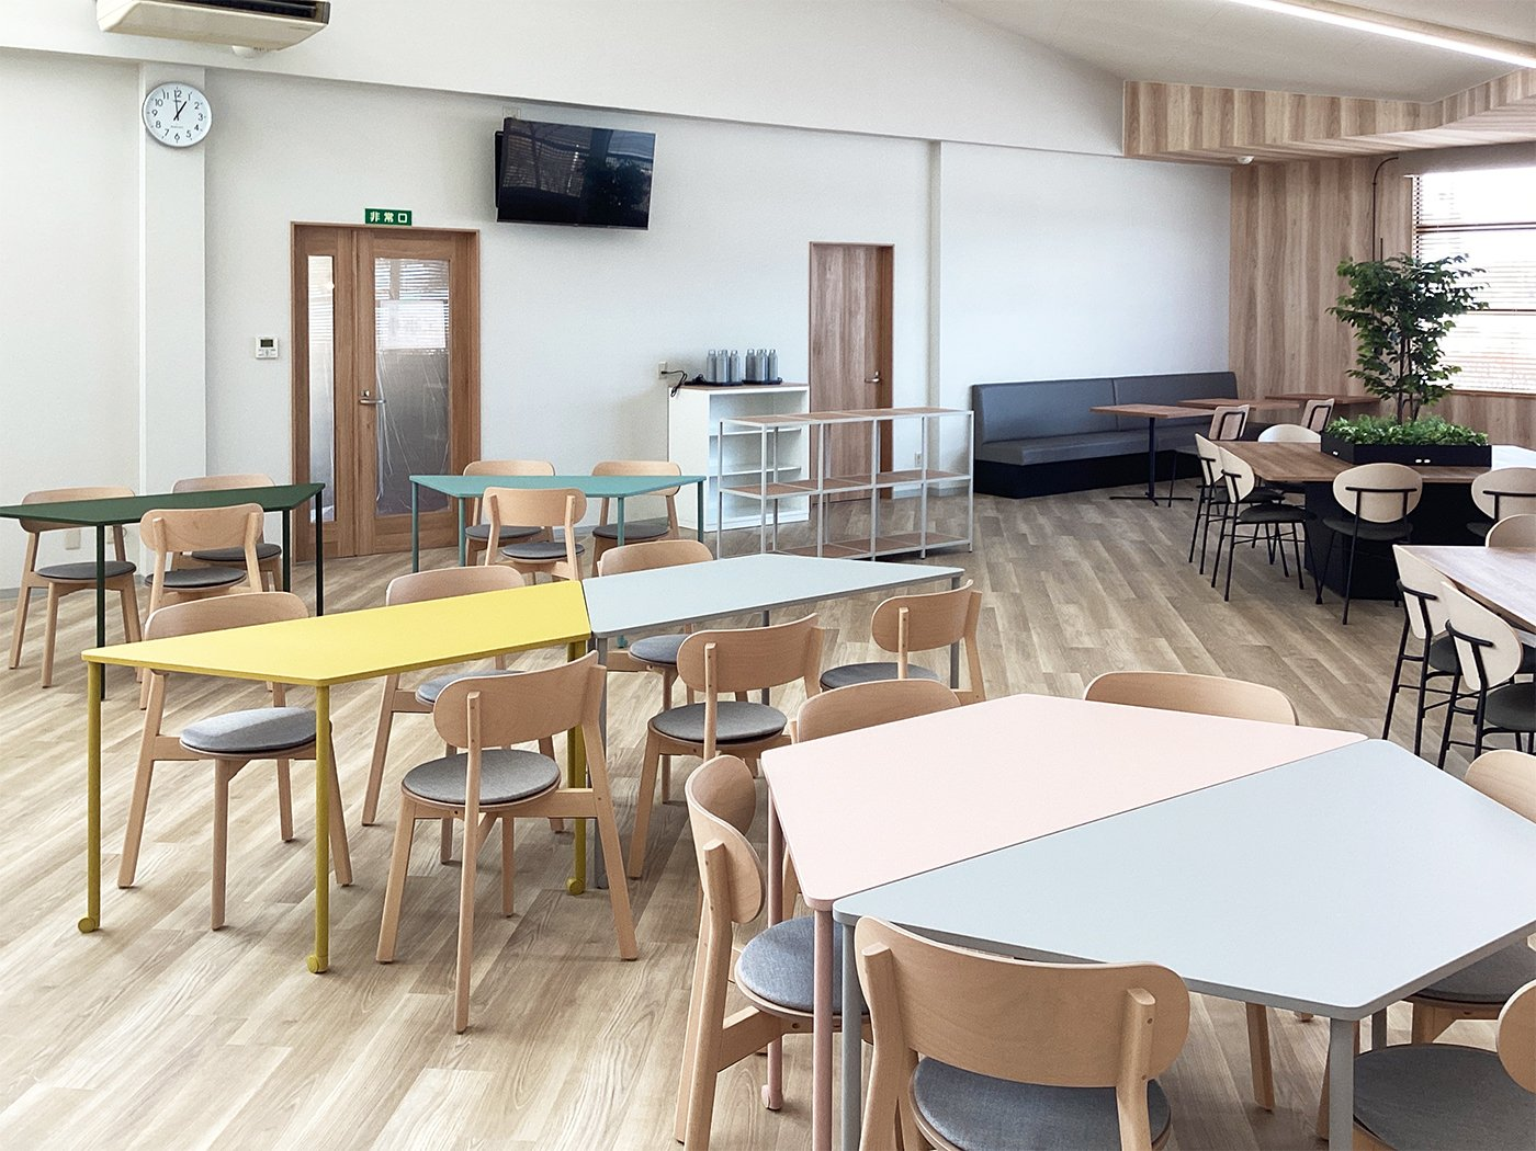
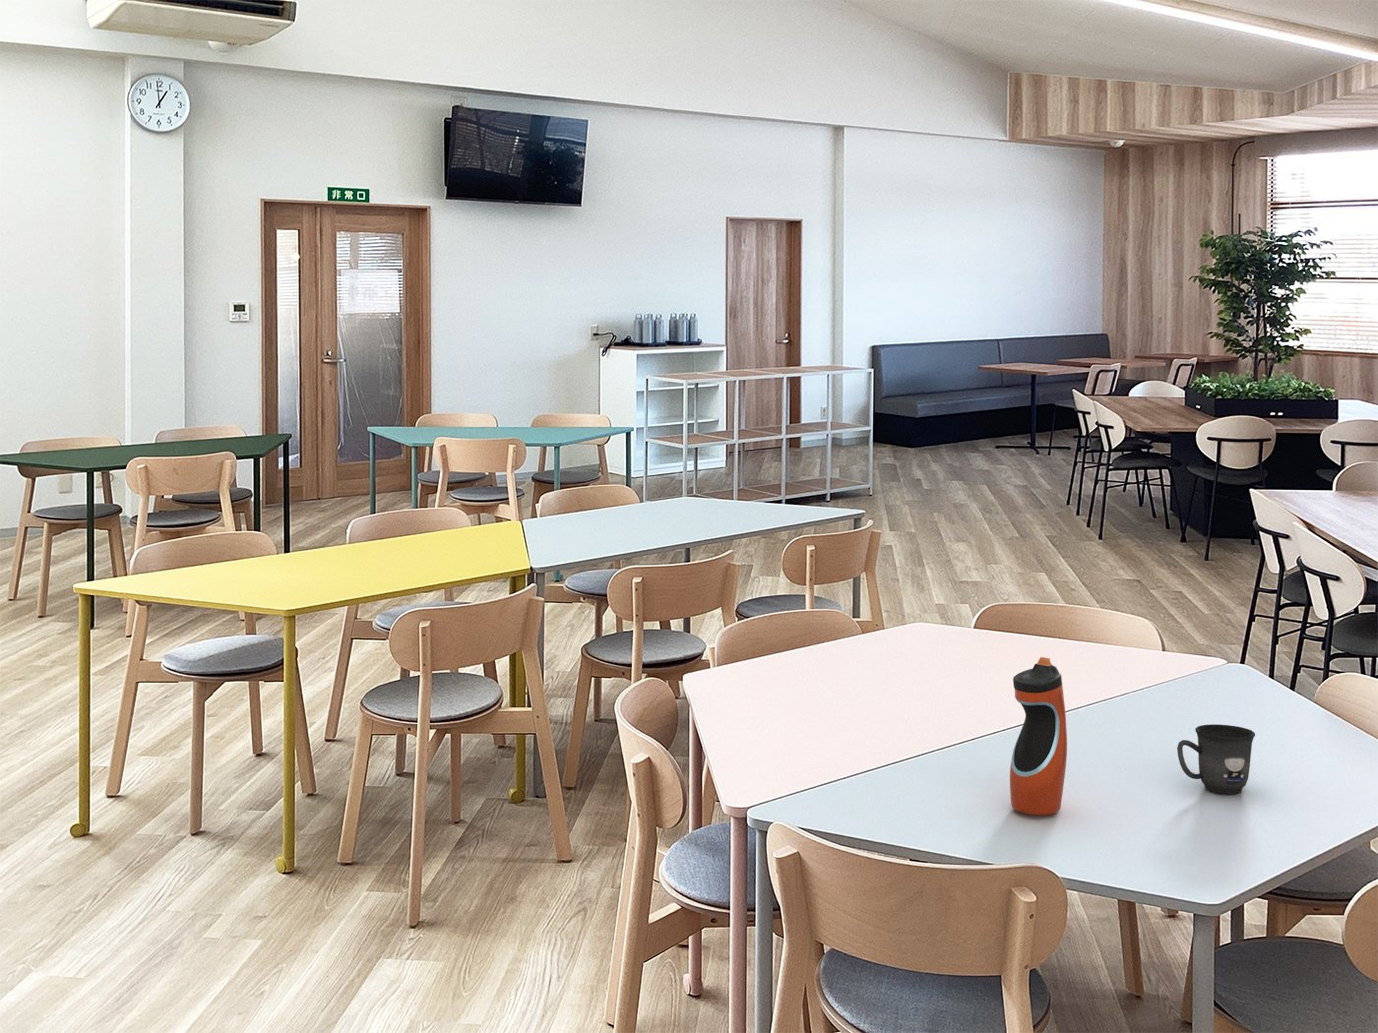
+ mug (1214, 760)
+ water bottle (1038, 734)
